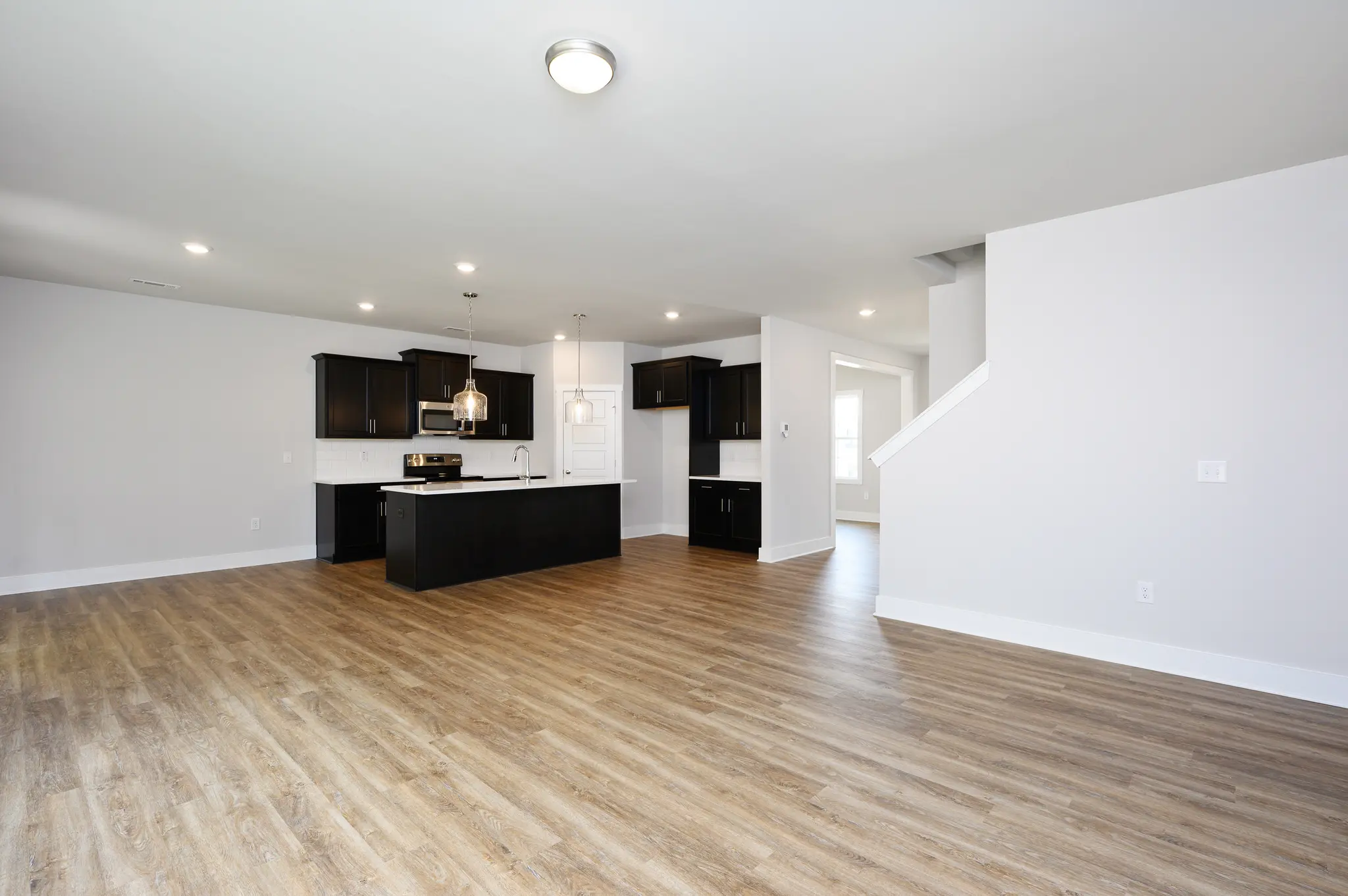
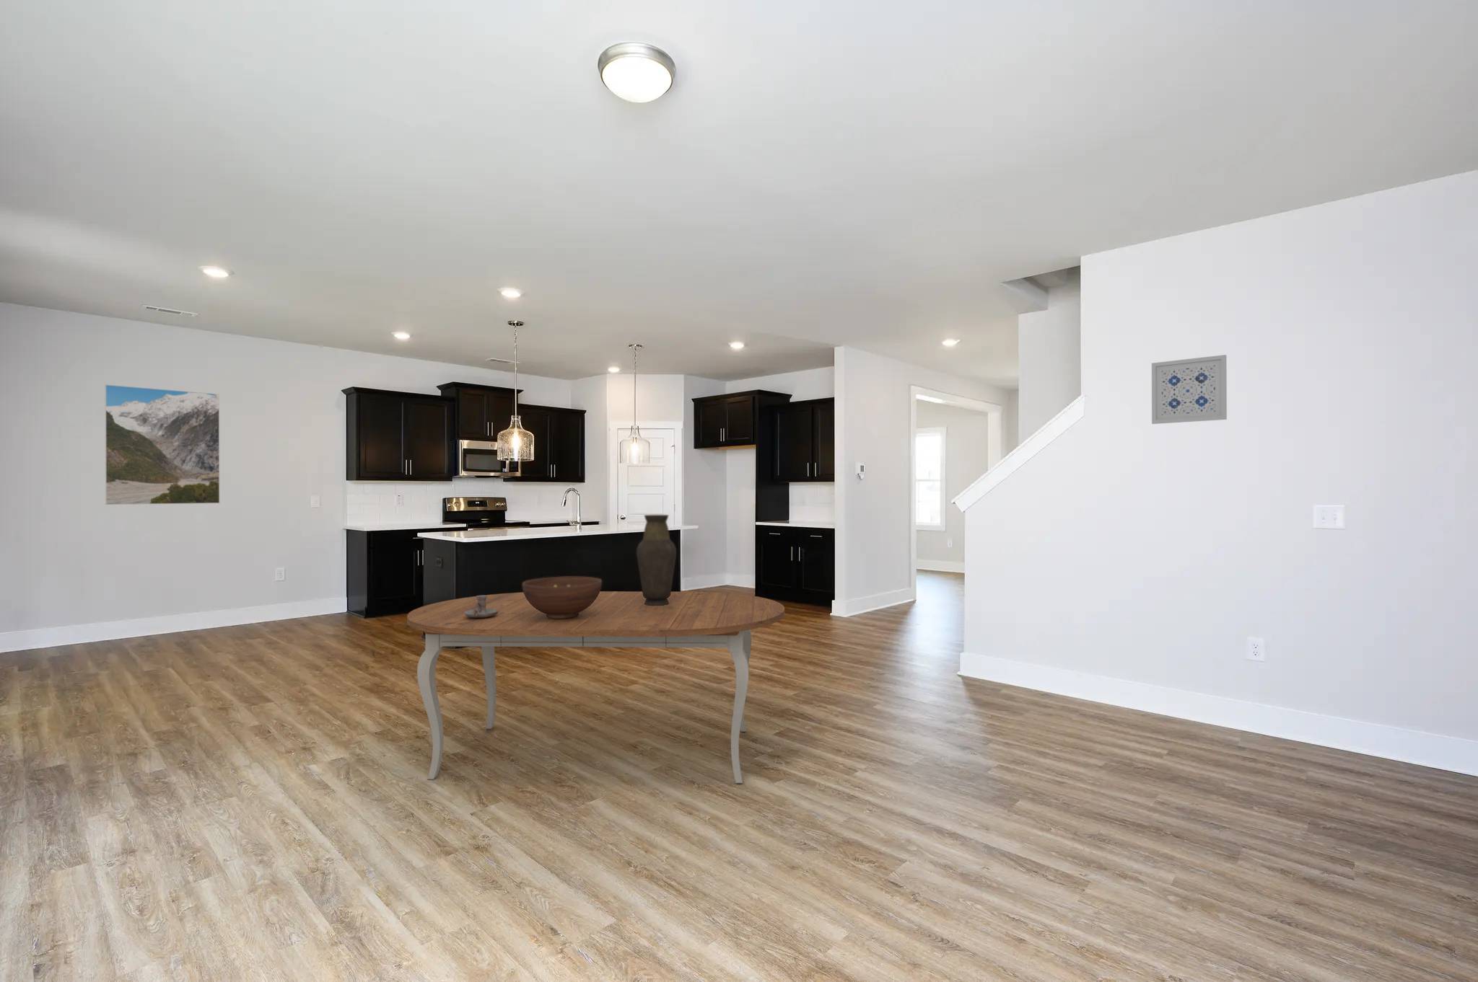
+ dining table (601, 646)
+ vase (656, 559)
+ fruit bowl (562, 598)
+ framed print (164, 446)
+ wall art (1187, 390)
+ candle holder (480, 606)
